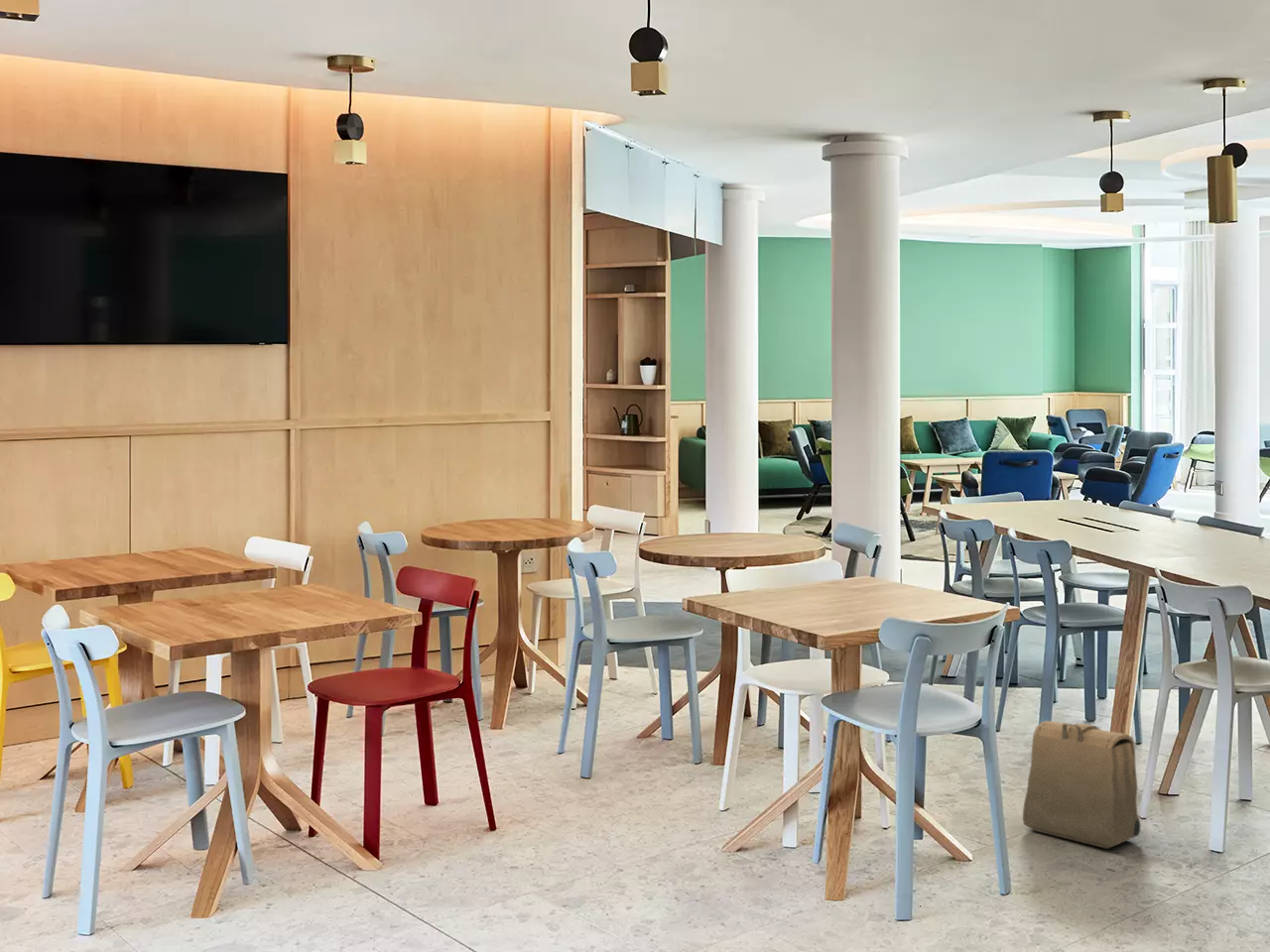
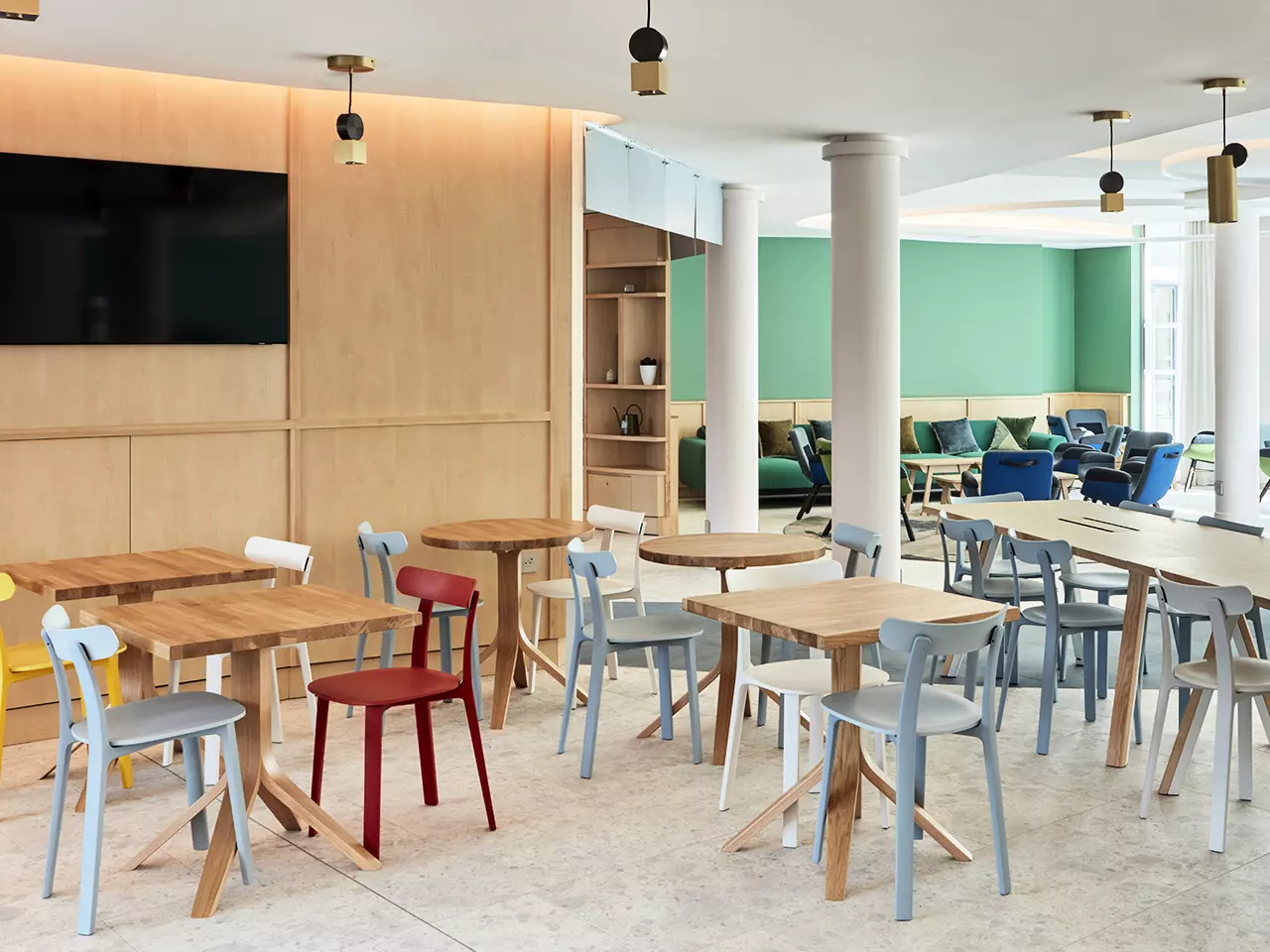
- backpack (1082, 776)
